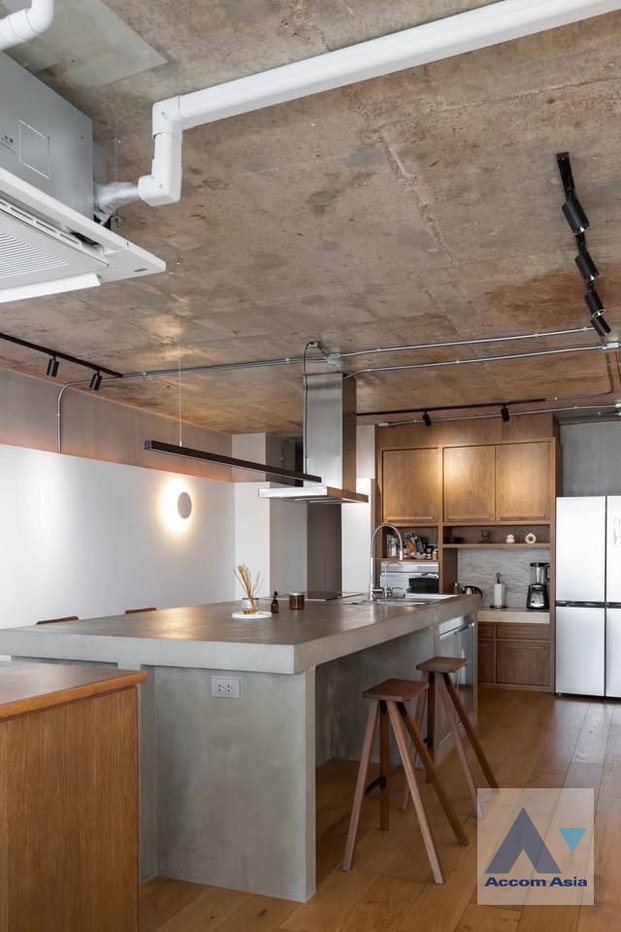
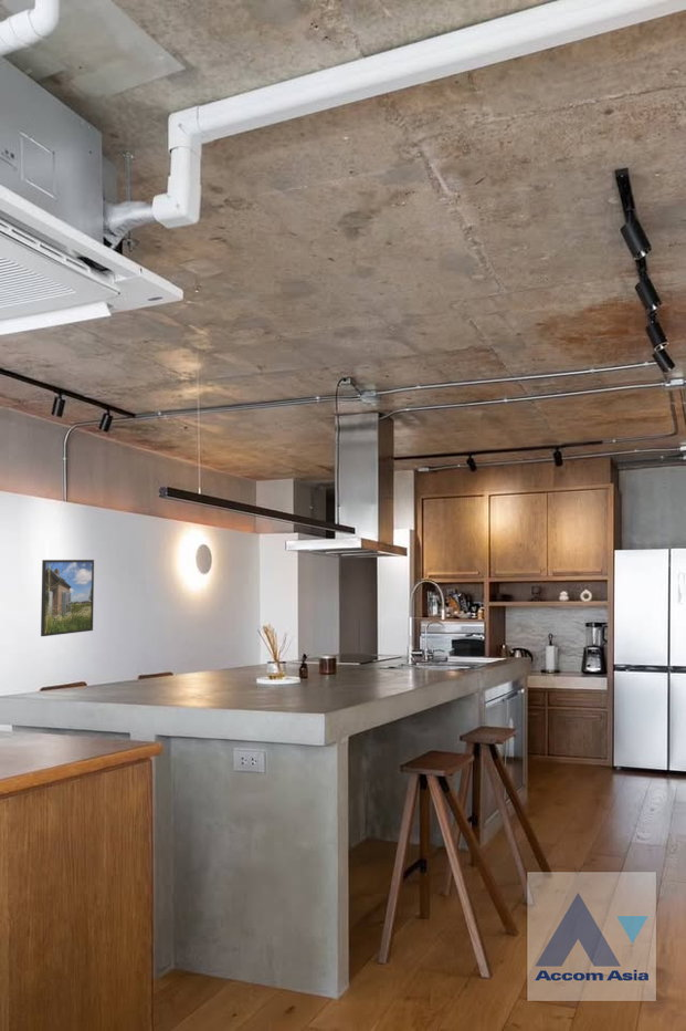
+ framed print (68, 596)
